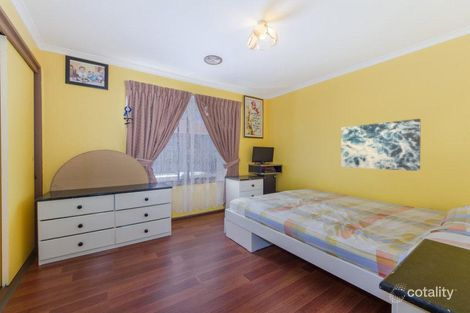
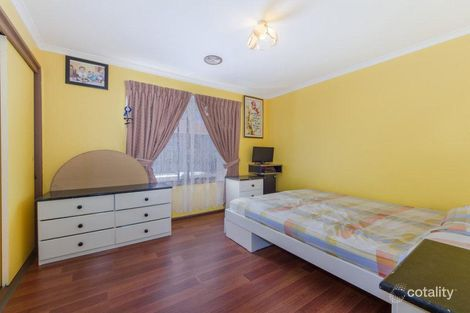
- wall art (375, 146)
